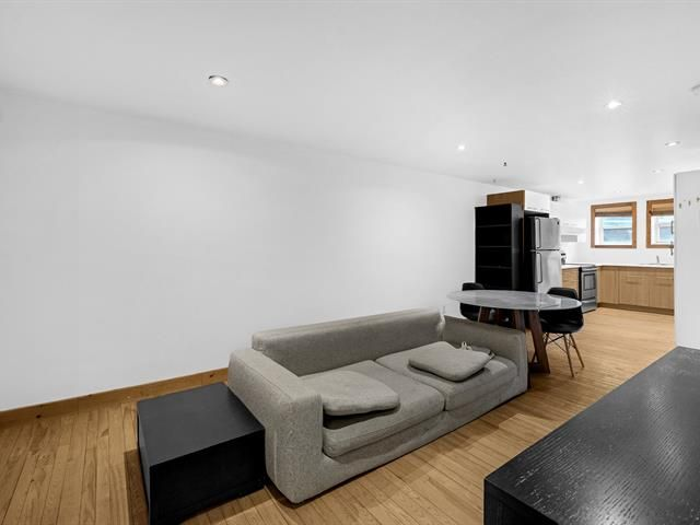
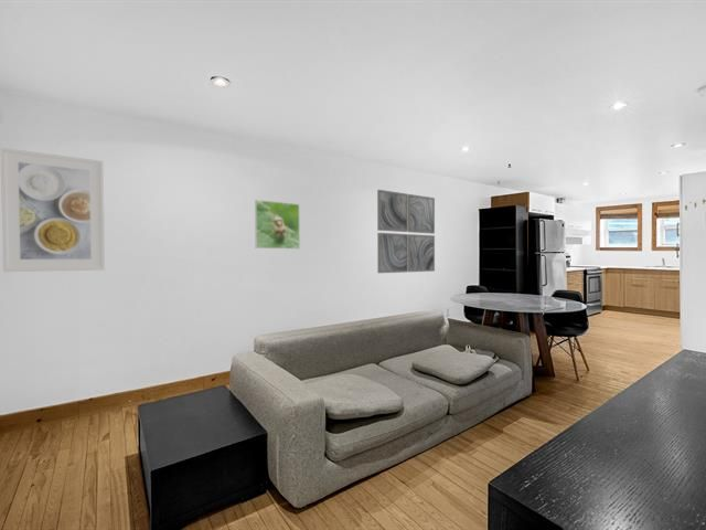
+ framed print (278, 225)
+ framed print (56, 213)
+ wall art (407, 234)
